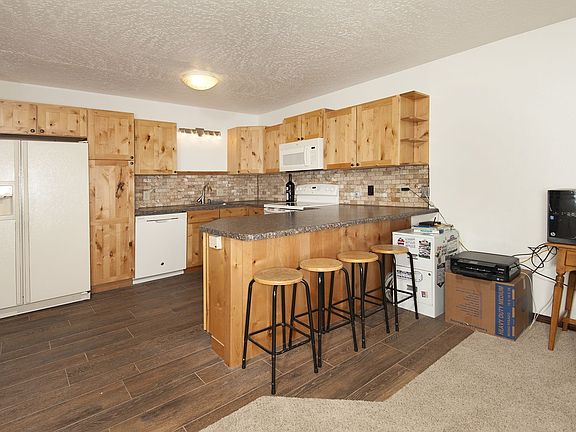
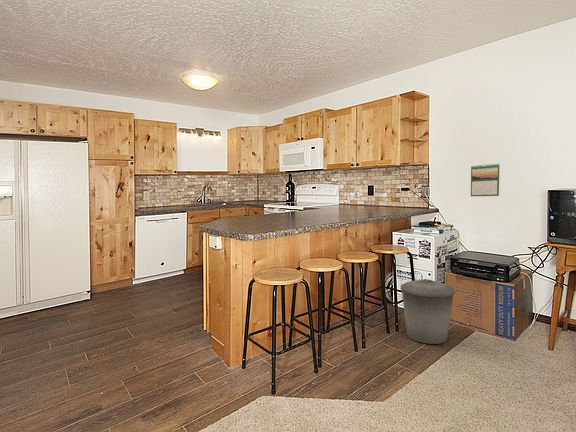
+ calendar (484, 180)
+ trash can (426, 308)
